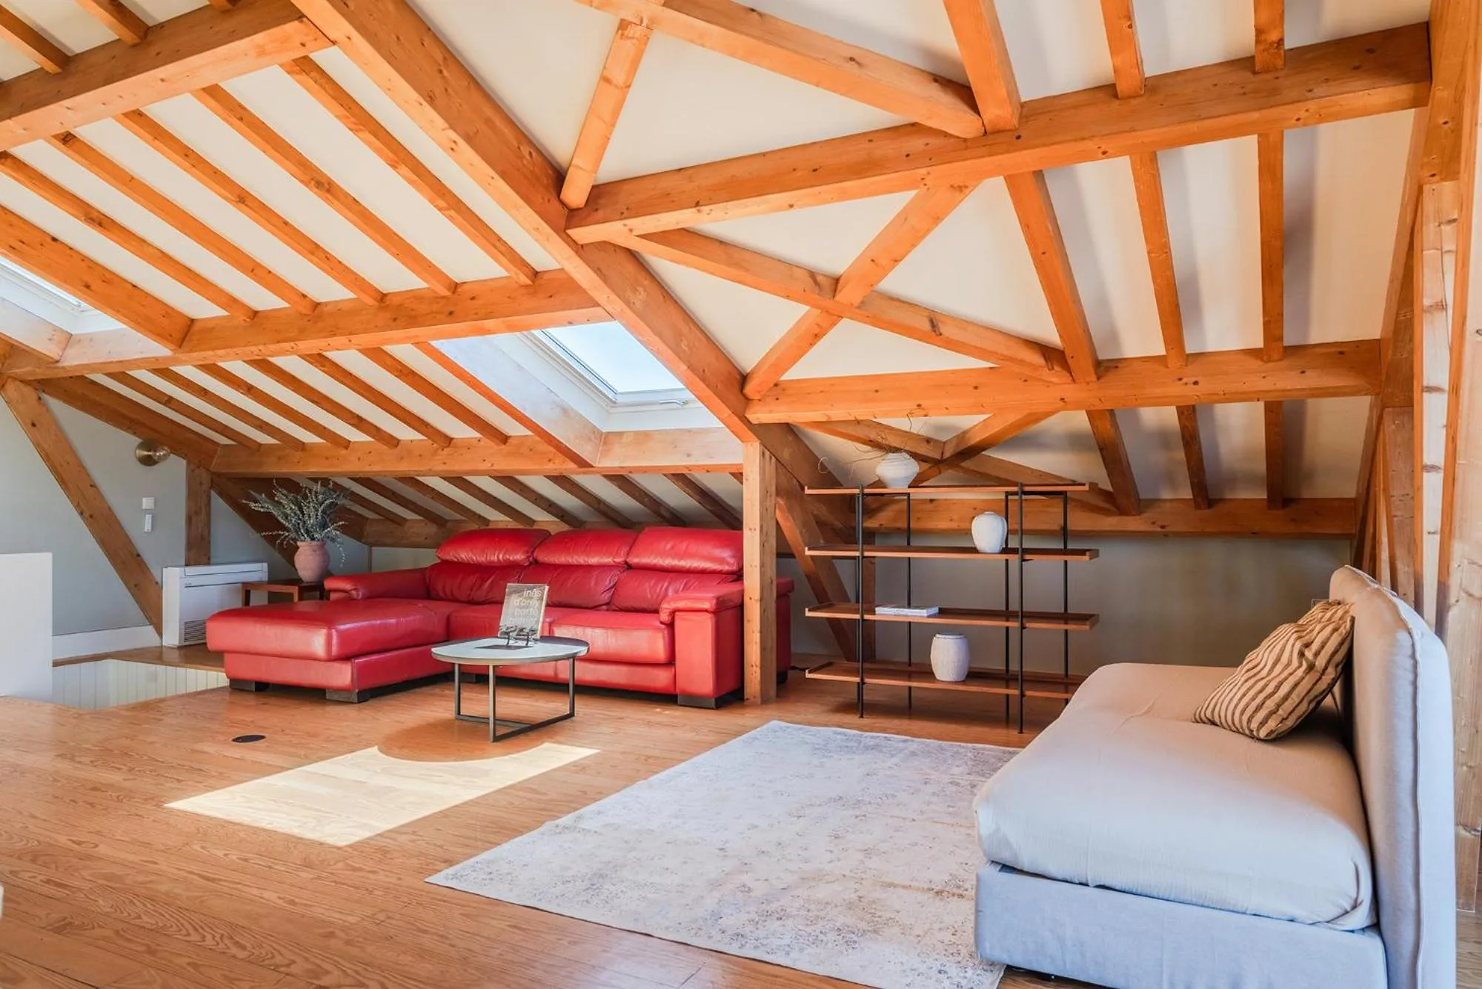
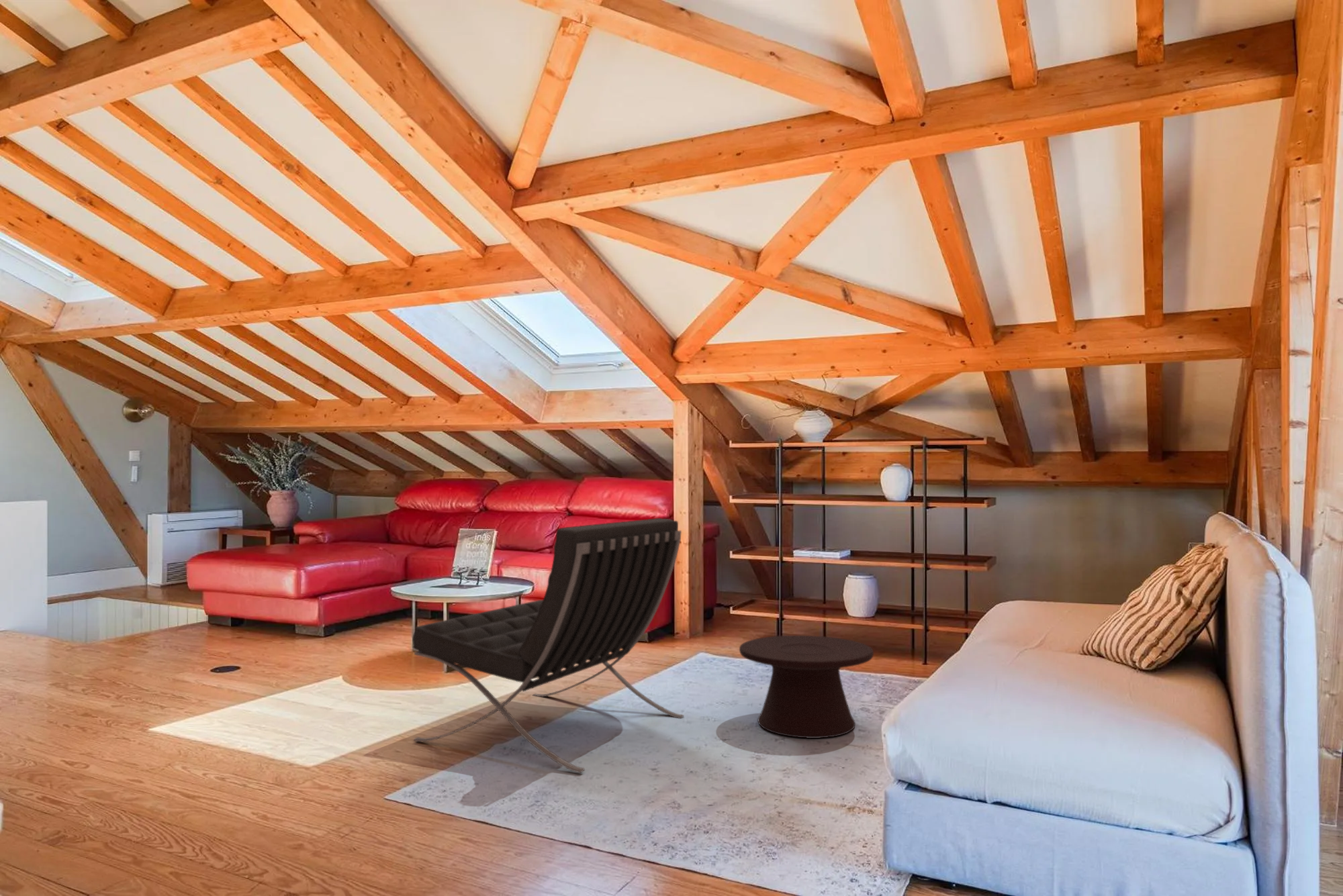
+ side table (806, 685)
+ lounge chair (553, 624)
